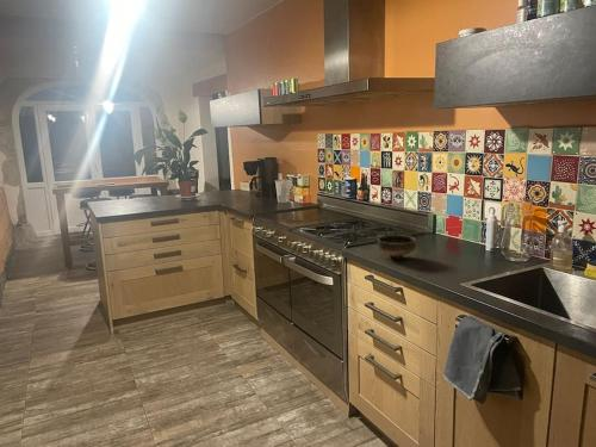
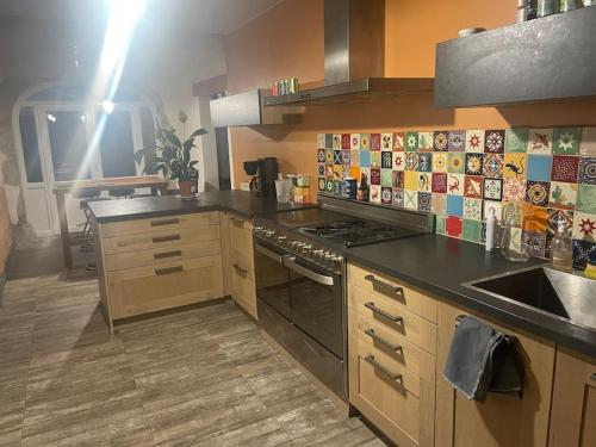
- bowl (396, 248)
